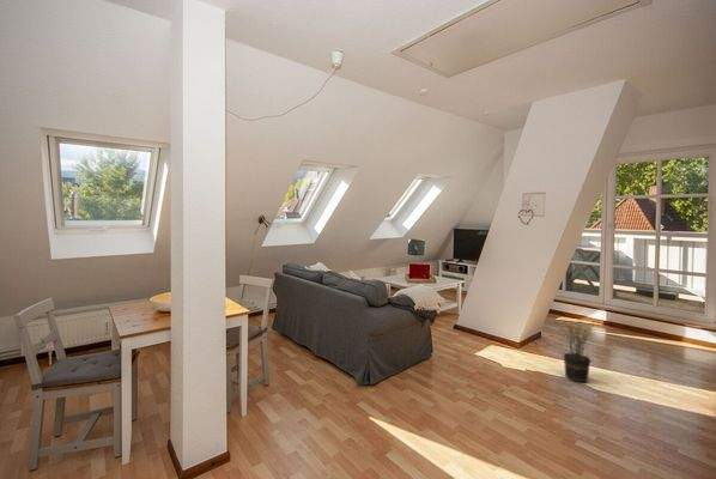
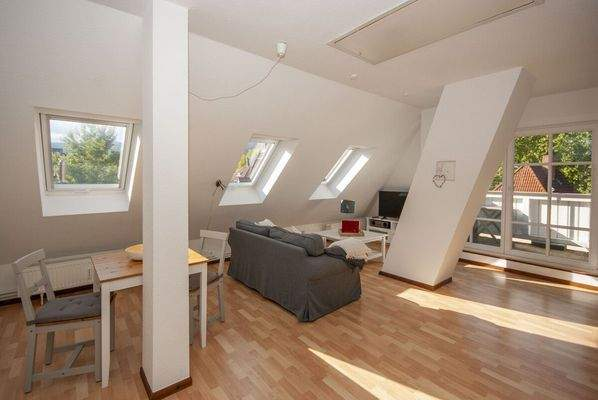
- potted plant (576, 346)
